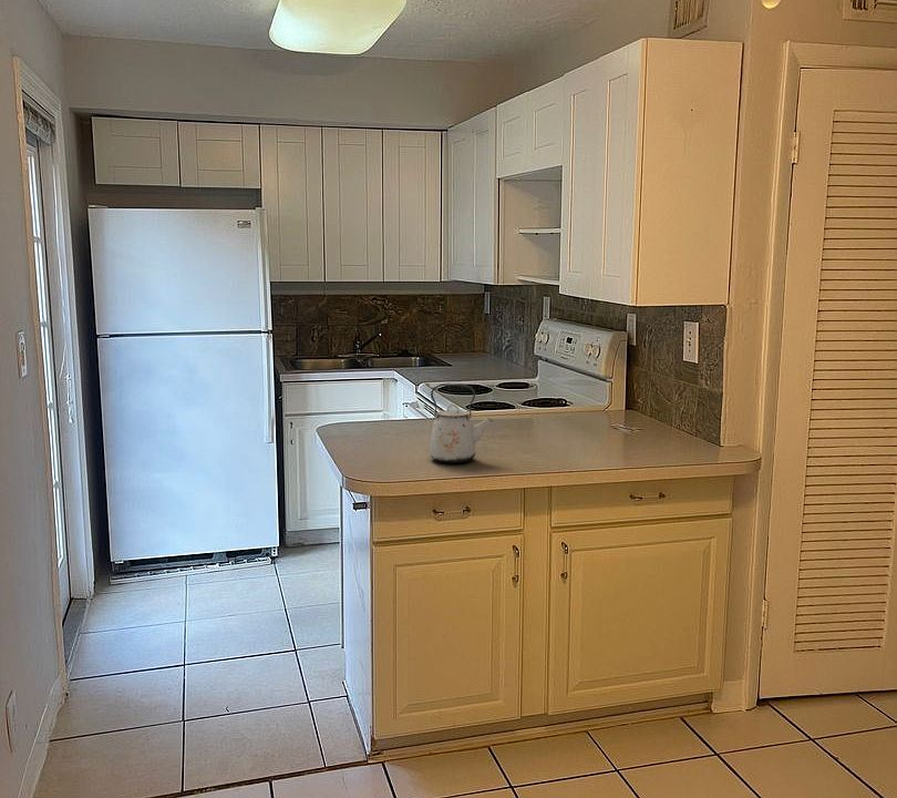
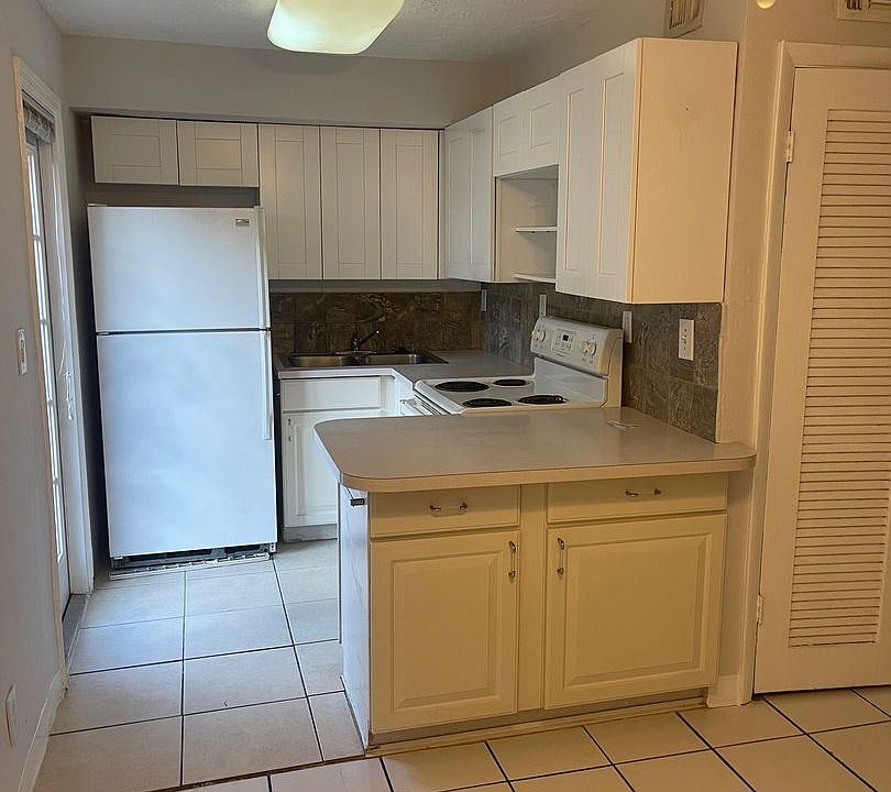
- kettle (461, 422)
